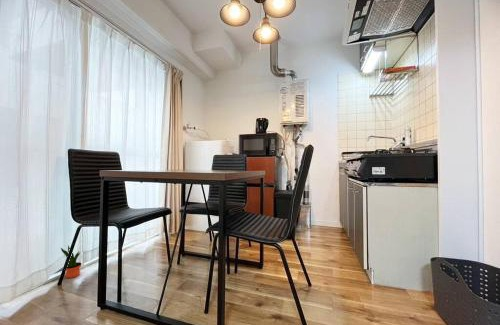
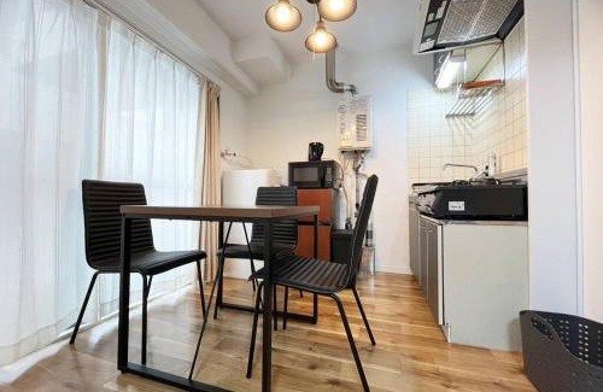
- potted plant (70, 260)
